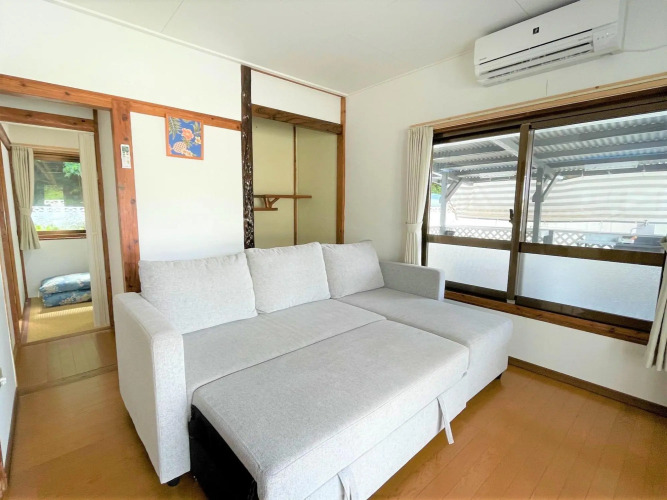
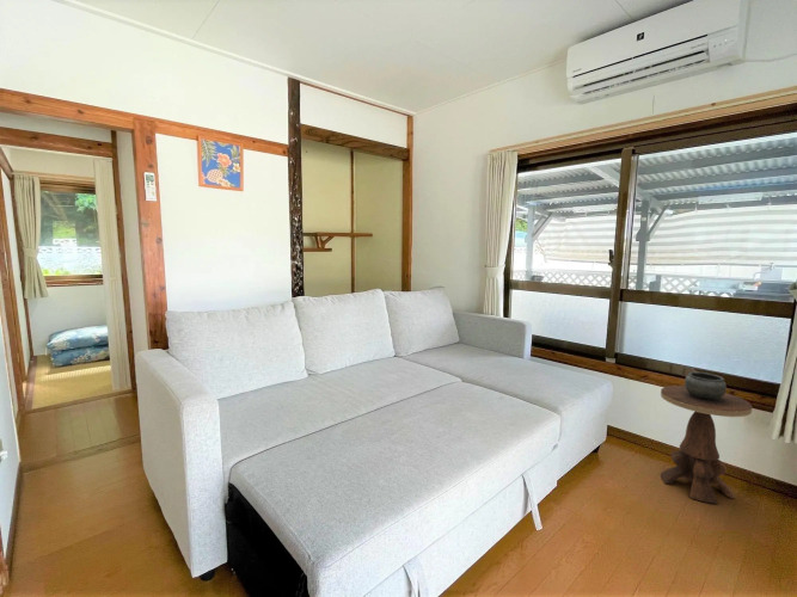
+ side table (700, 431)
